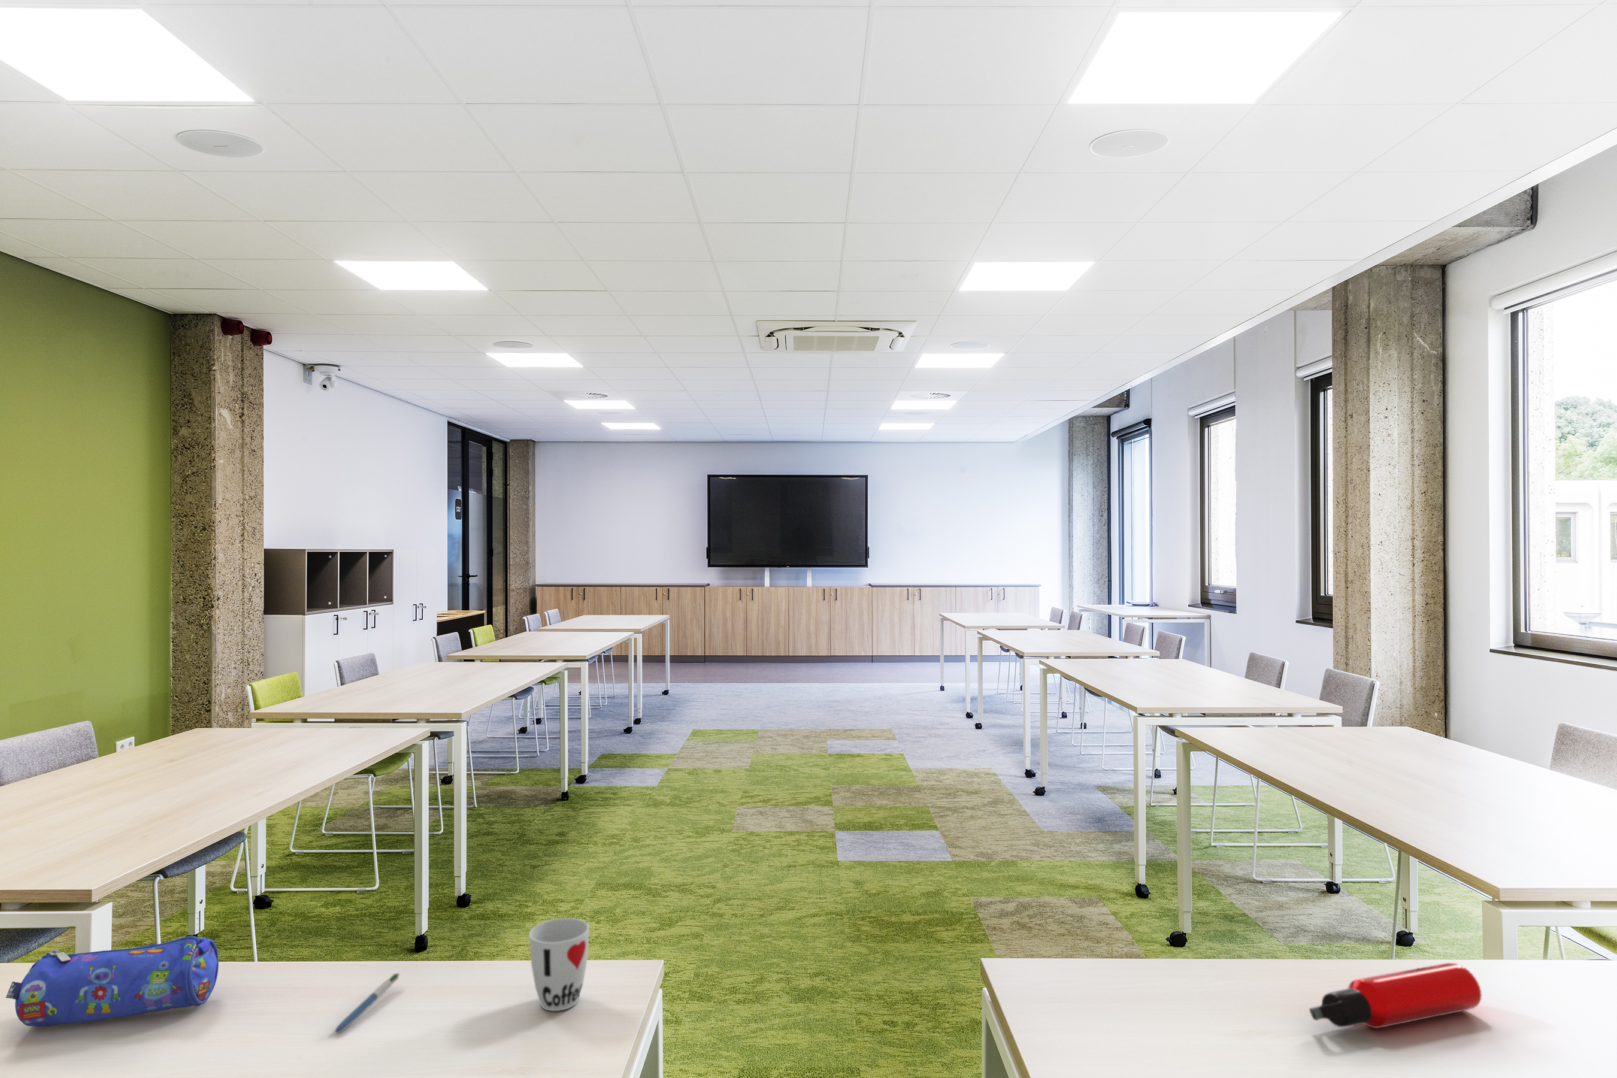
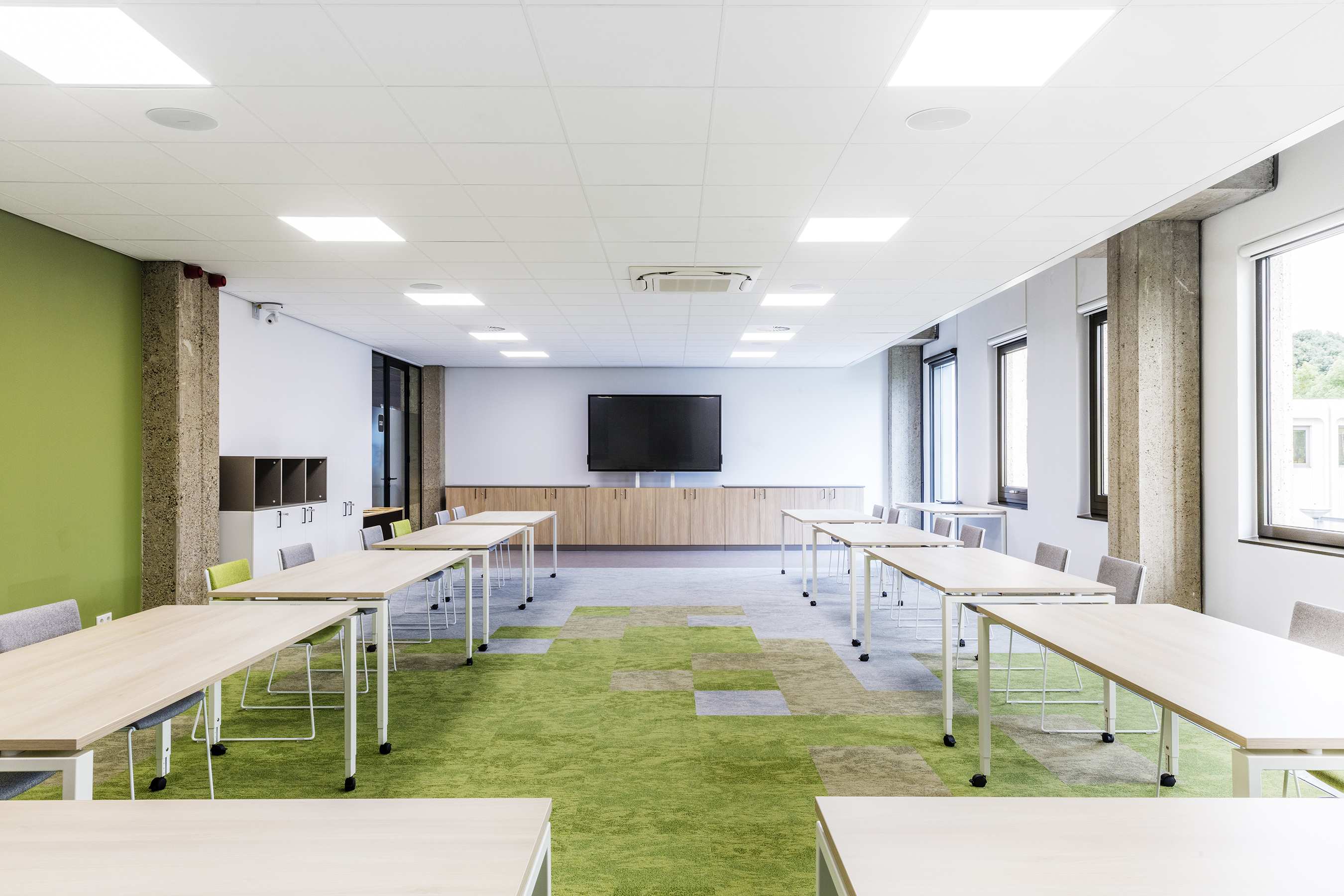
- water bottle (1391, 997)
- pen (367, 1001)
- cup (559, 965)
- pencil case (120, 978)
